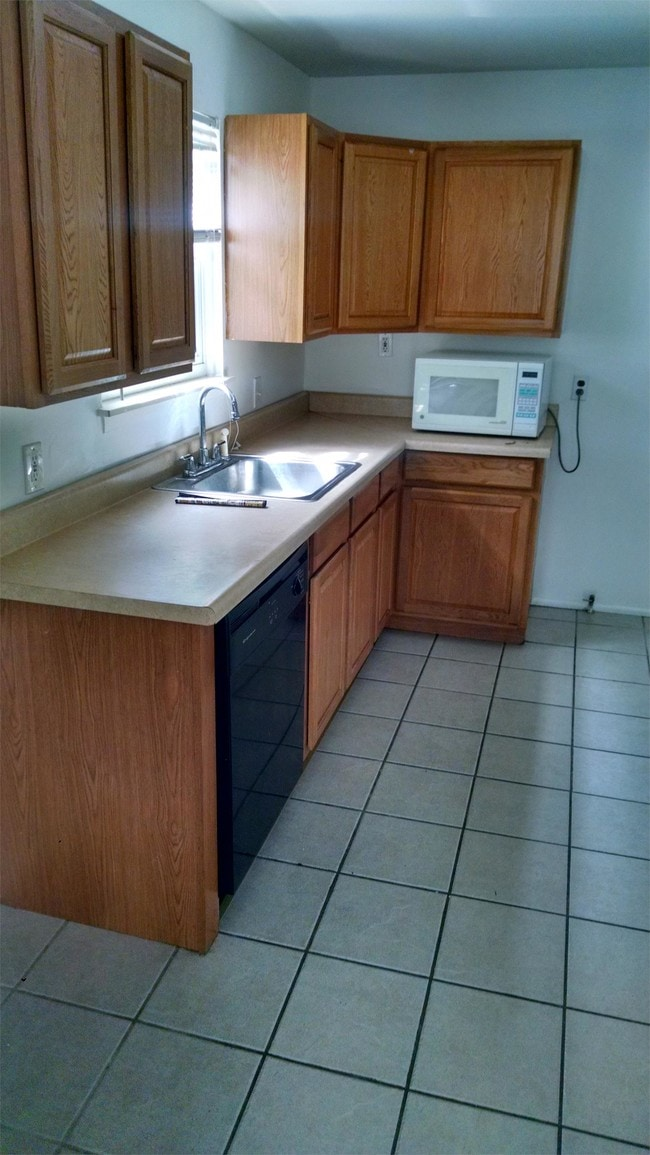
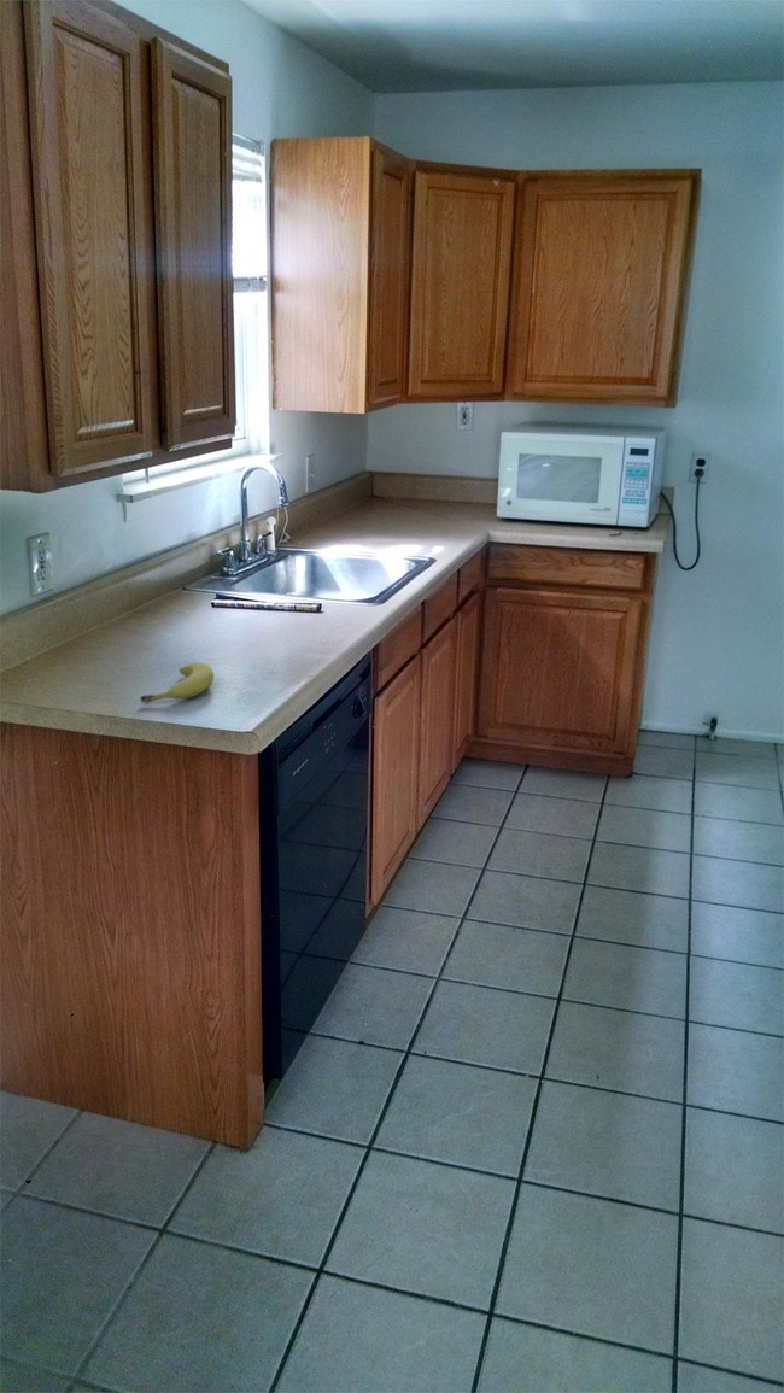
+ fruit (185, 680)
